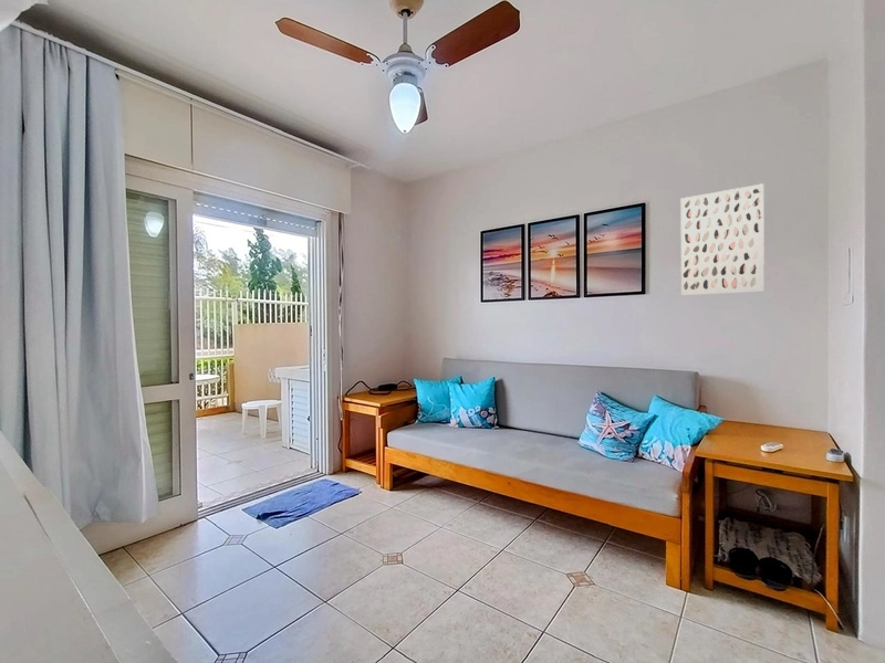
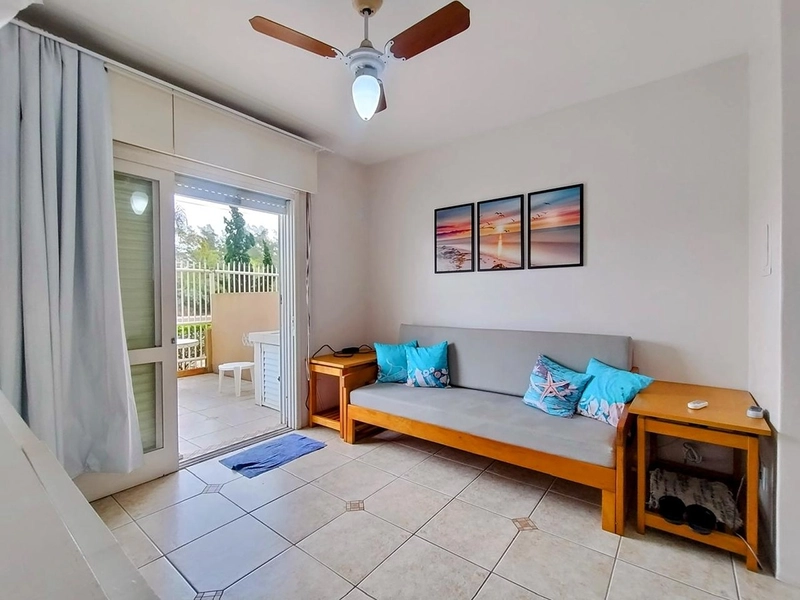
- wall art (720, 242)
